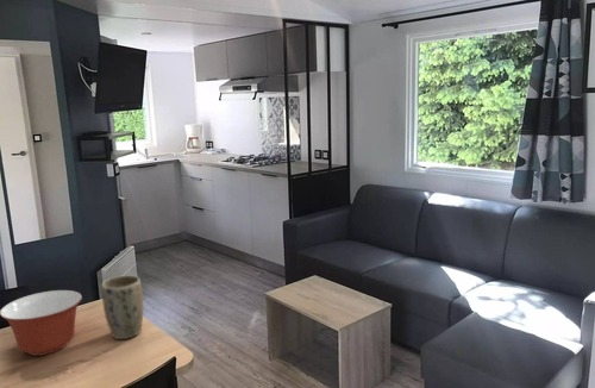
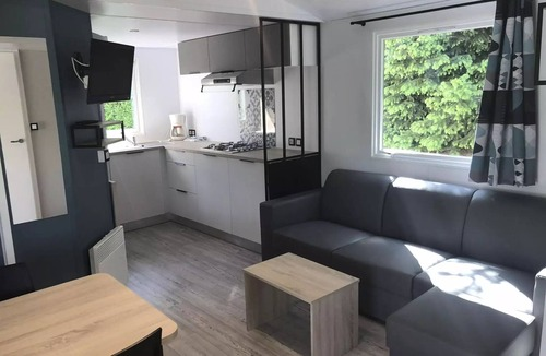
- mixing bowl (45, 325)
- plant pot (124, 307)
